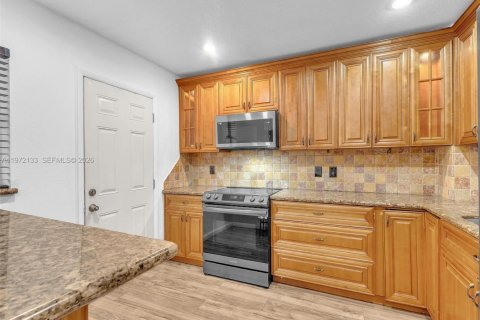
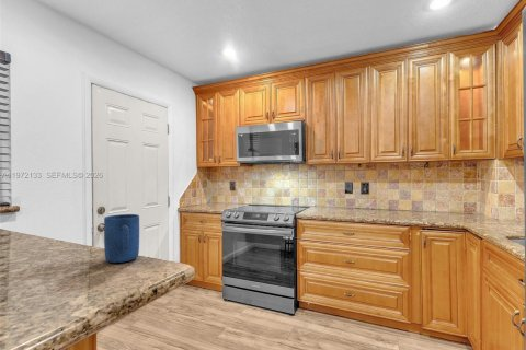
+ mug (123, 238)
